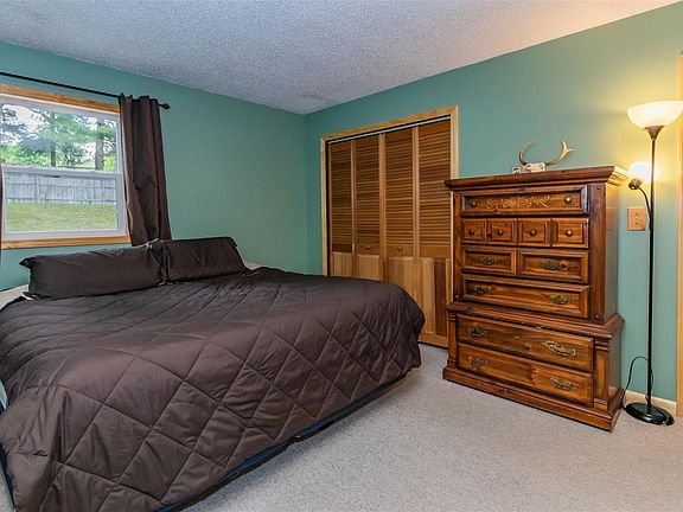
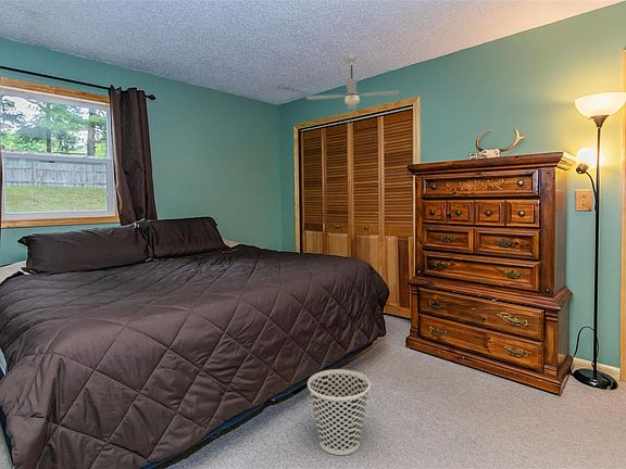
+ wastebasket (339, 411)
+ ceiling fan (351, 79)
